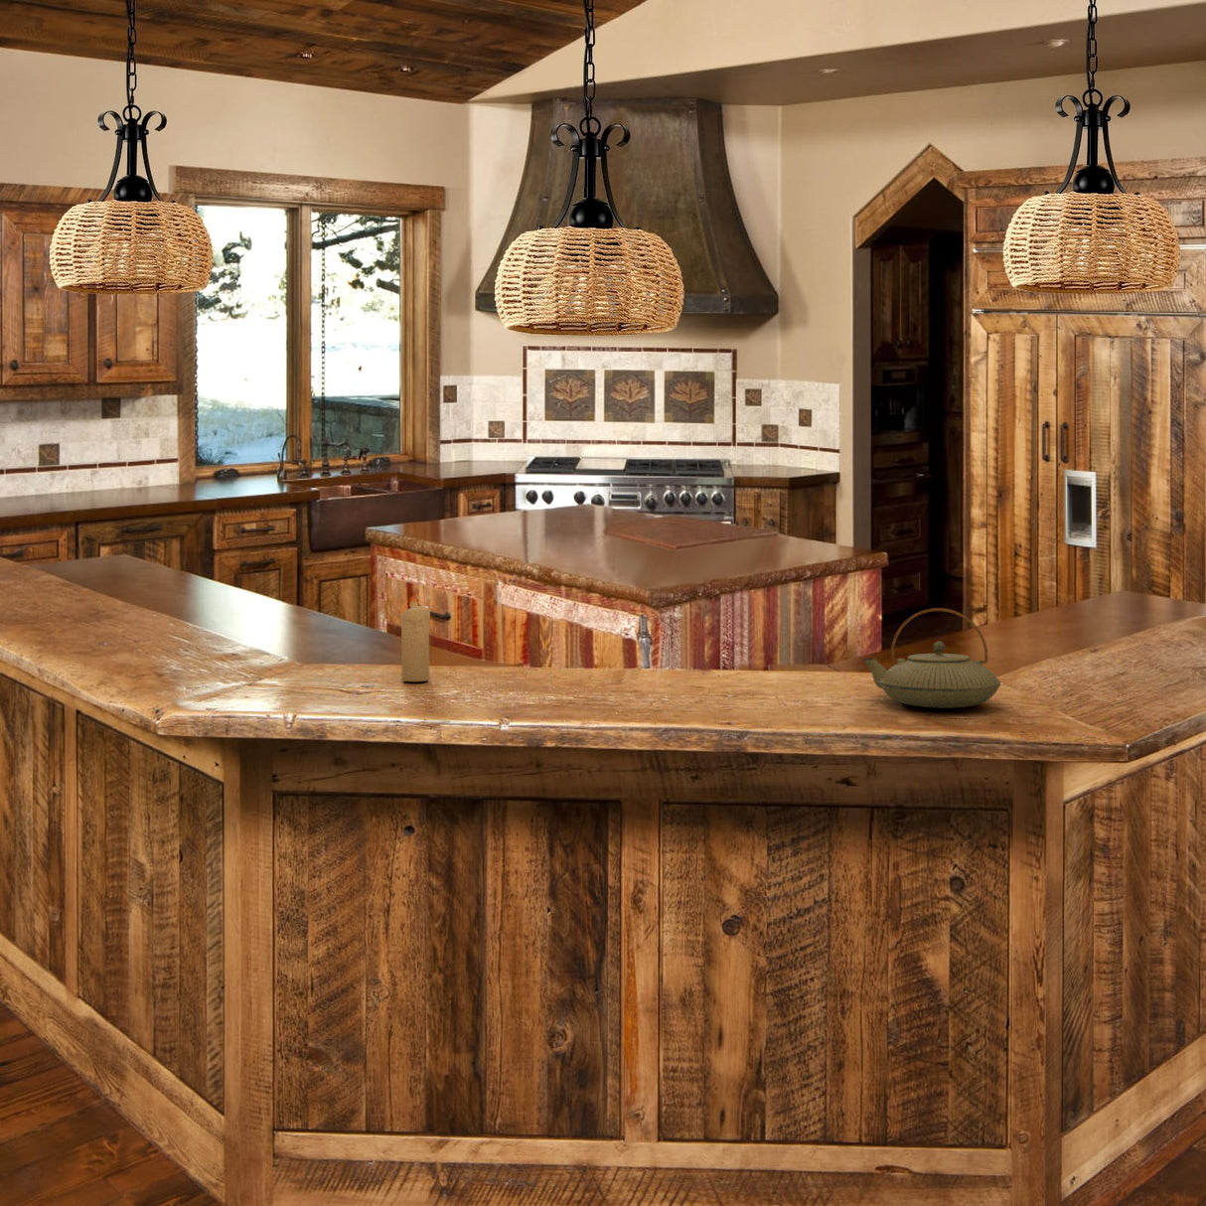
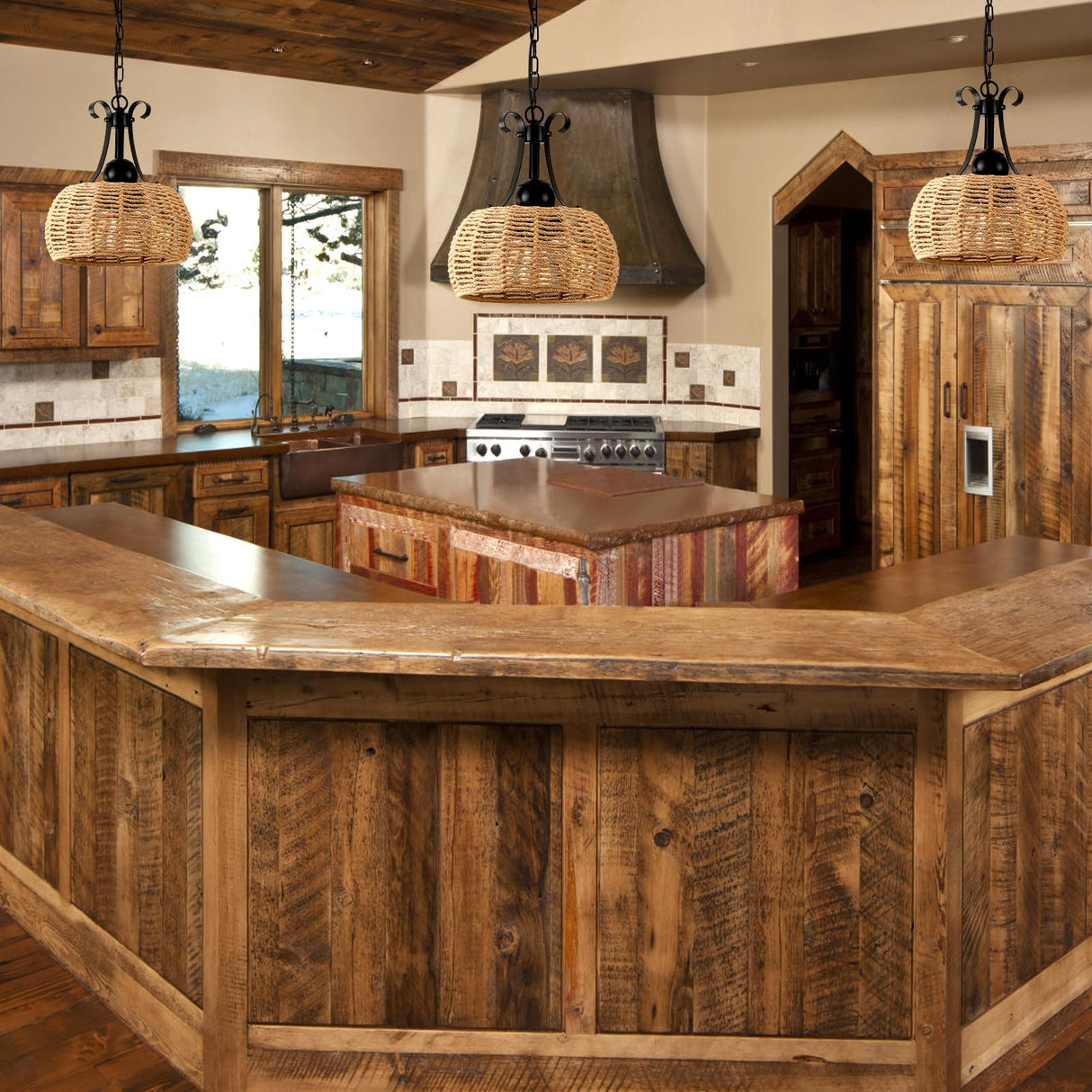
- teapot (930, 656)
- candle (415, 636)
